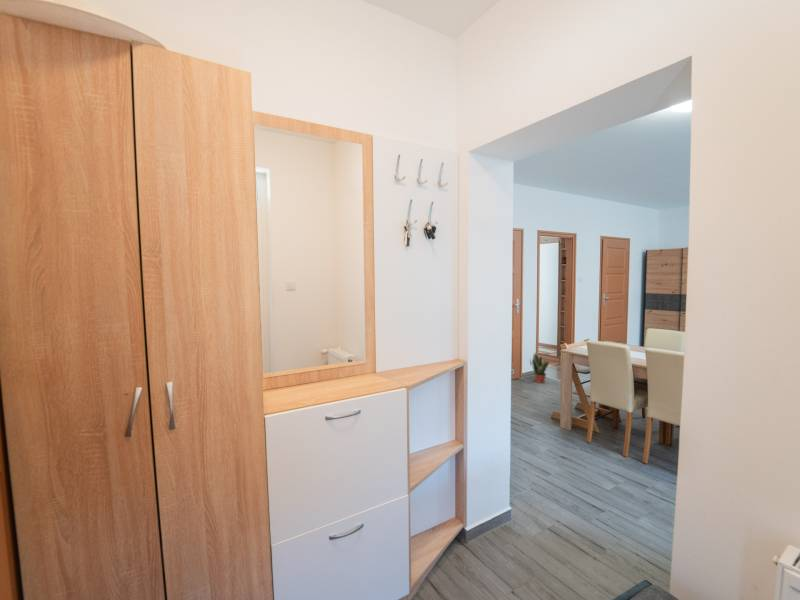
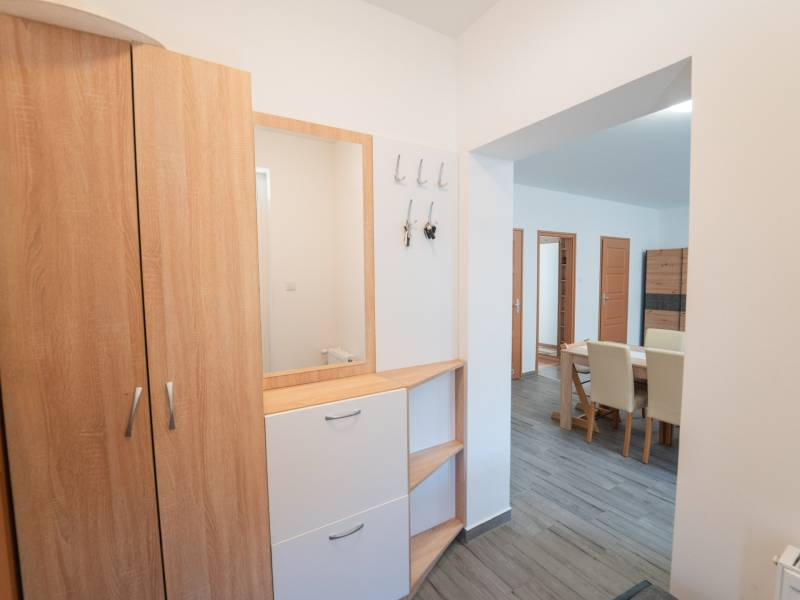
- potted plant (541, 366)
